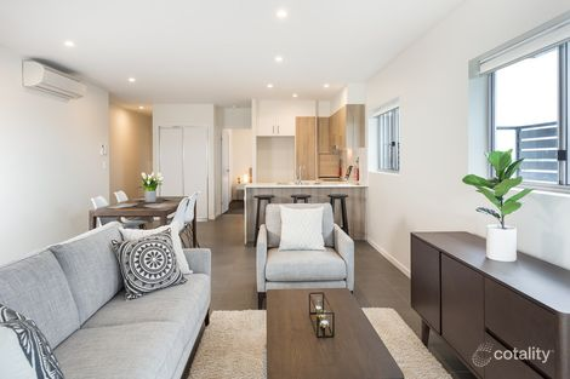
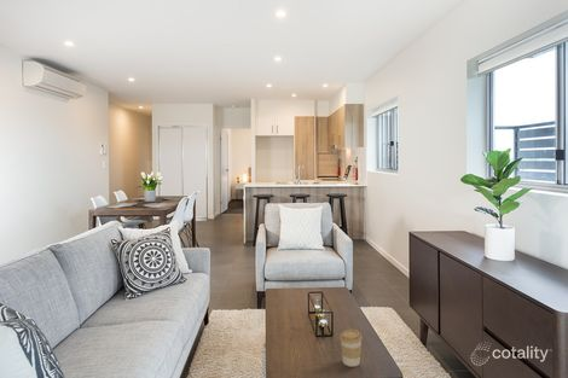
+ coffee cup (350, 347)
